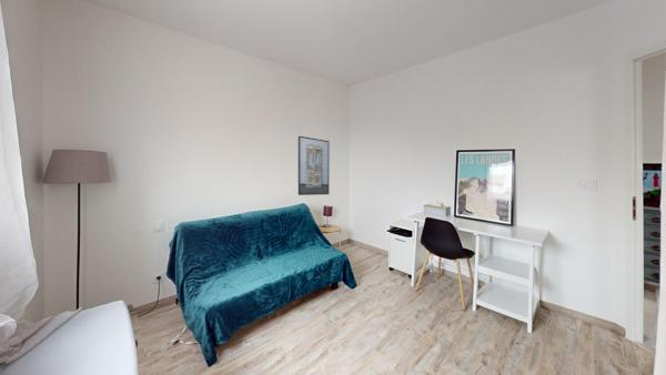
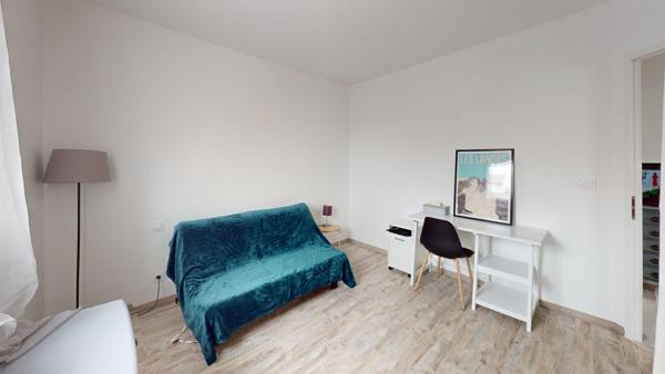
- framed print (314, 166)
